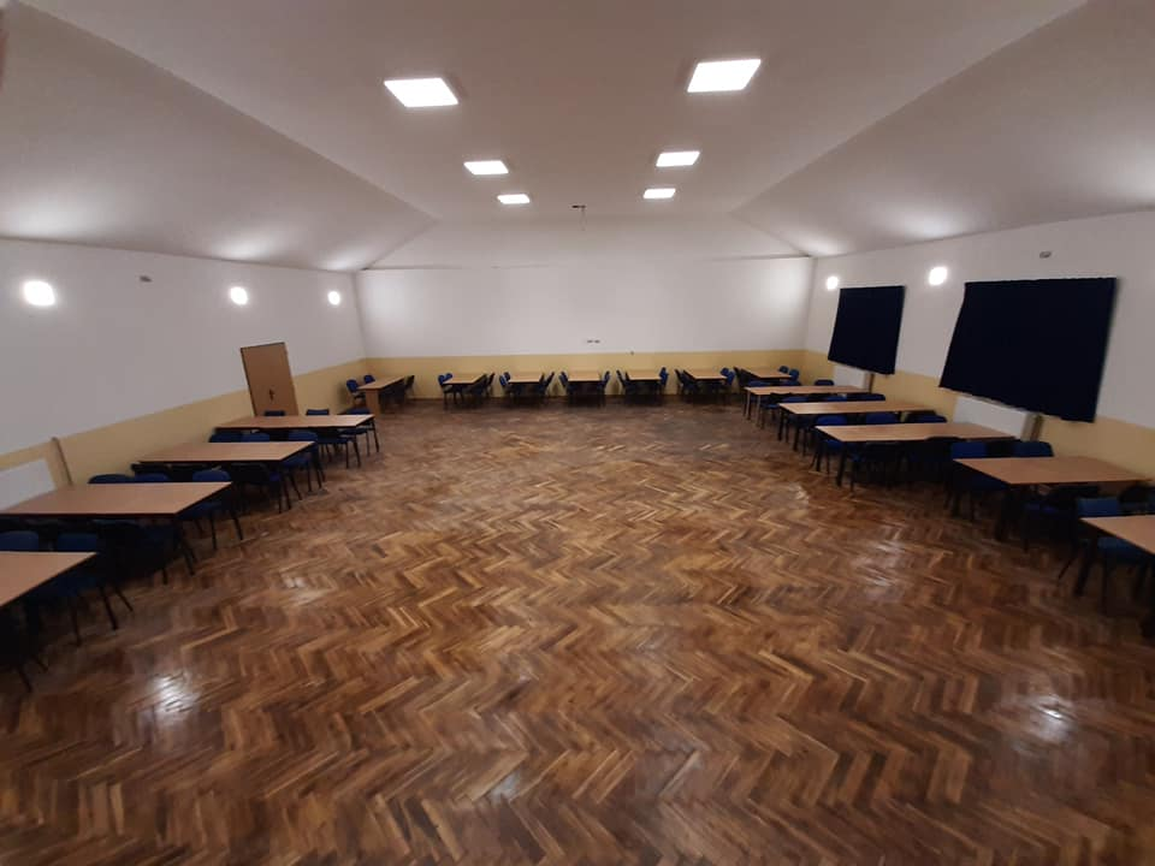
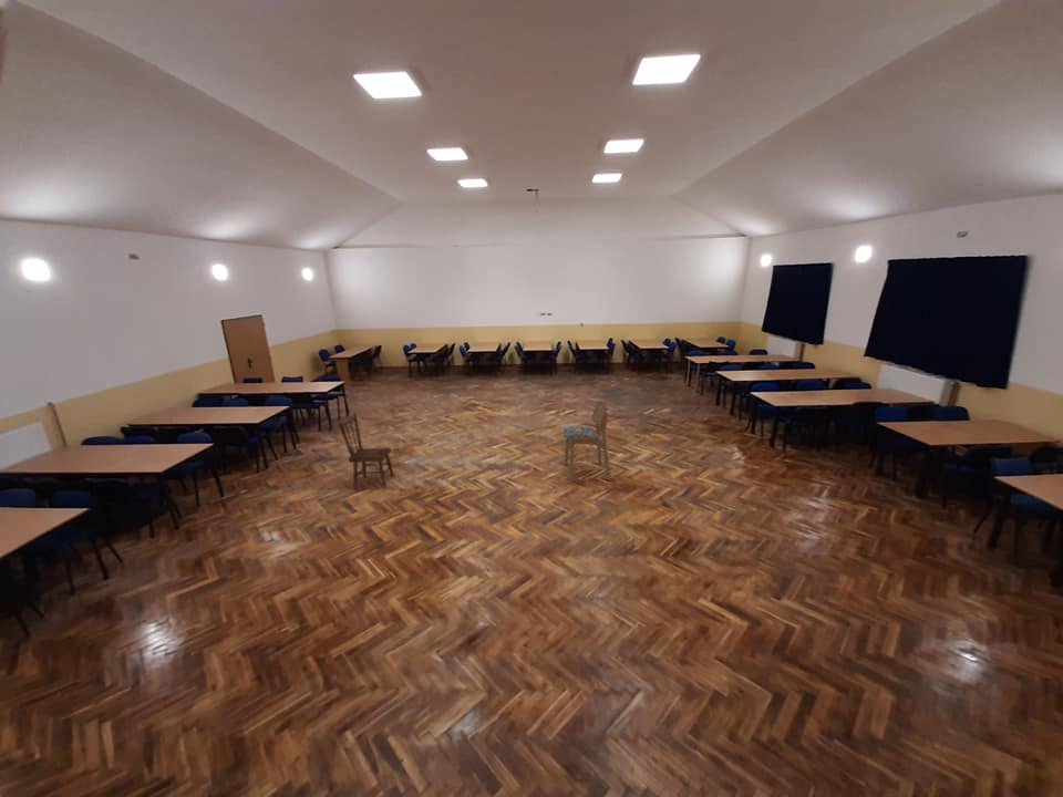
+ dining chair (585, 438)
+ dining chair (368, 449)
